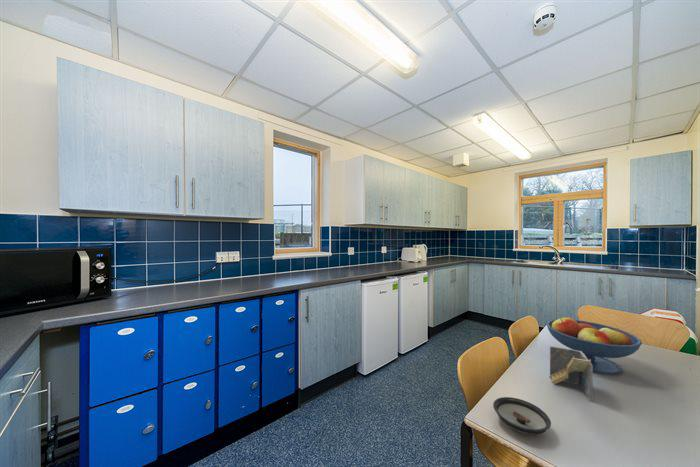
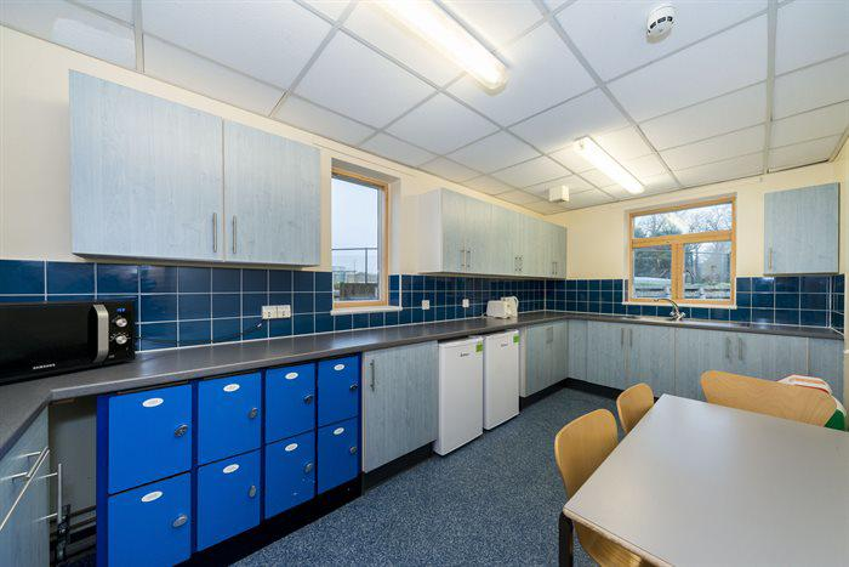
- saucer (520, 418)
- fruit bowl (589, 341)
- napkin holder (569, 369)
